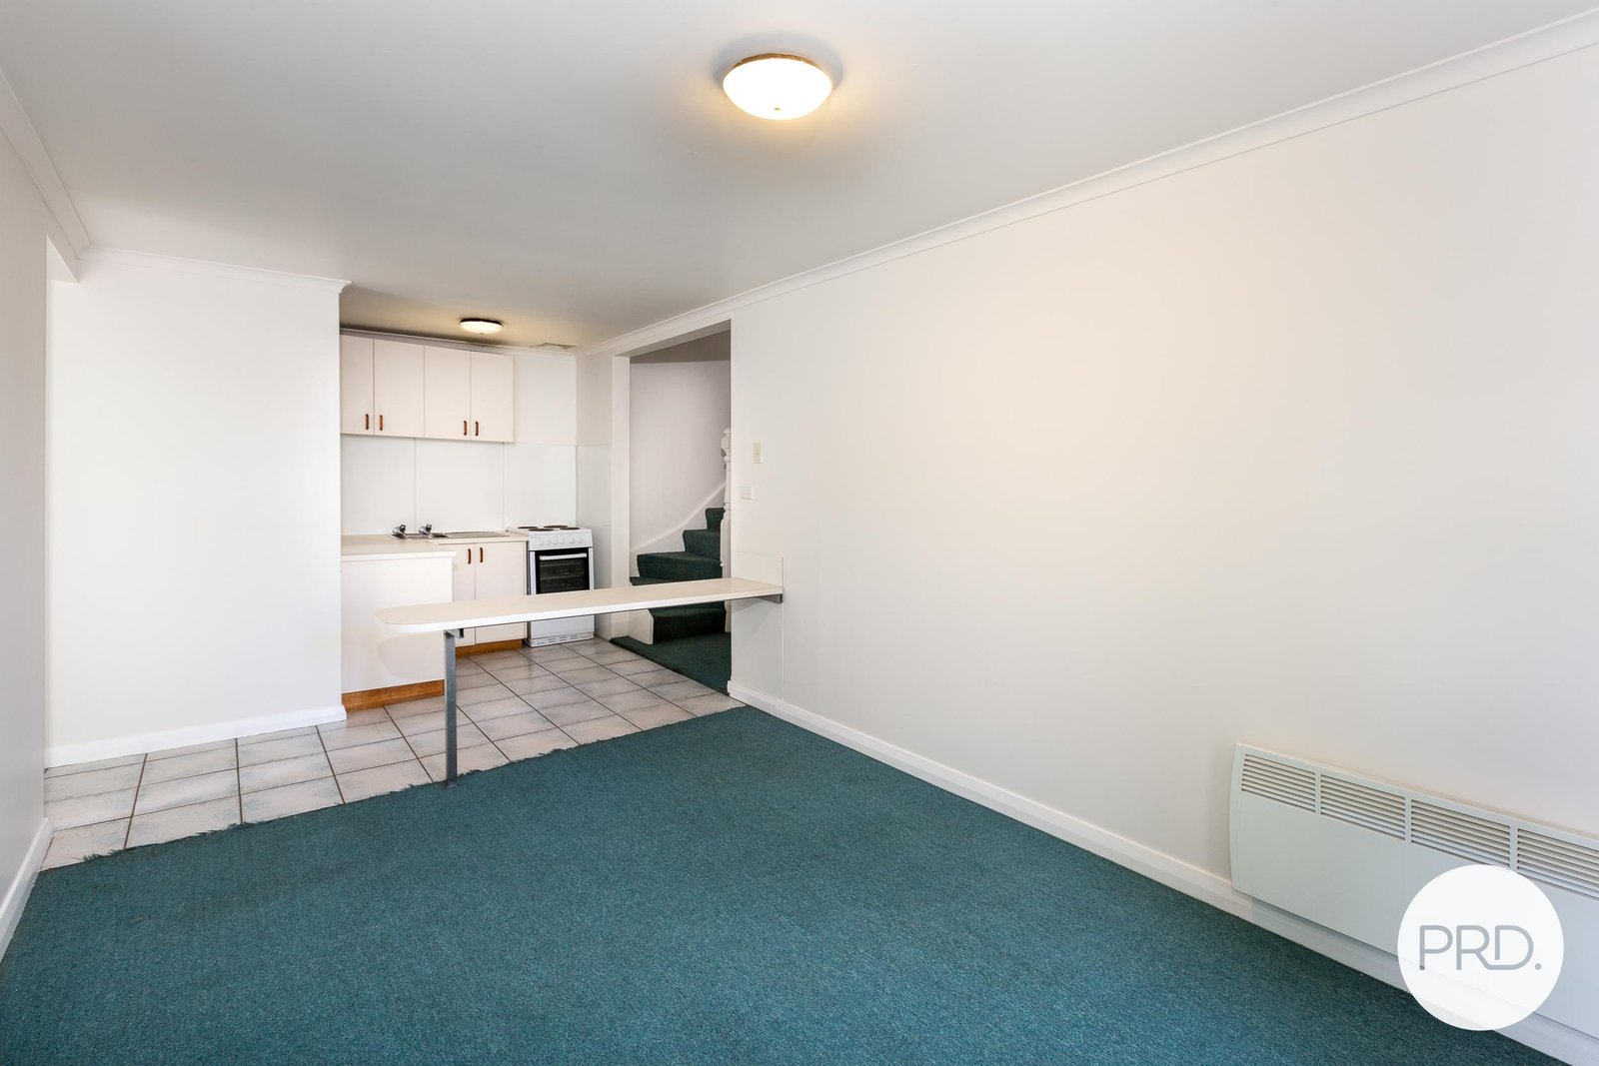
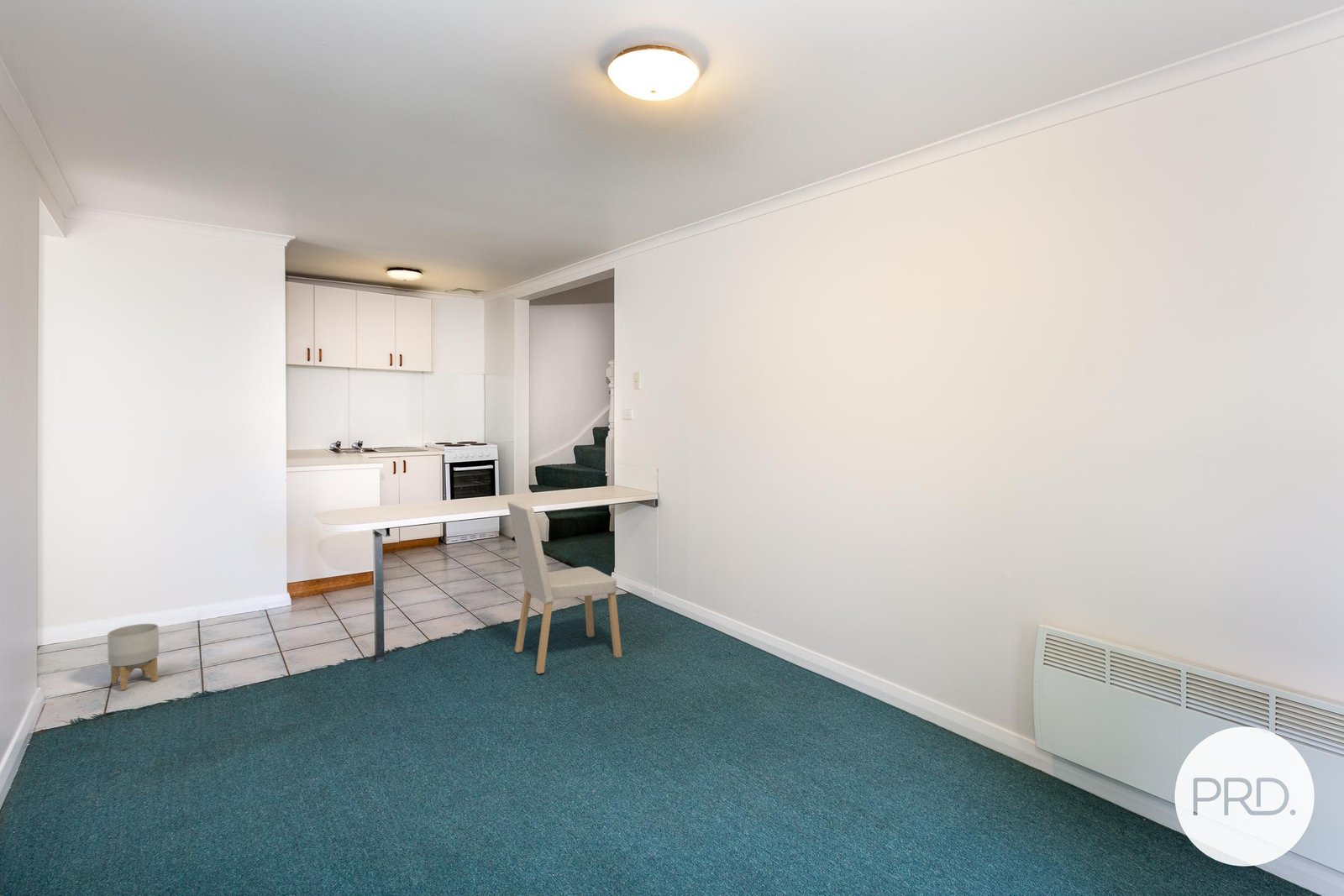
+ planter (134, 656)
+ dining chair (567, 577)
